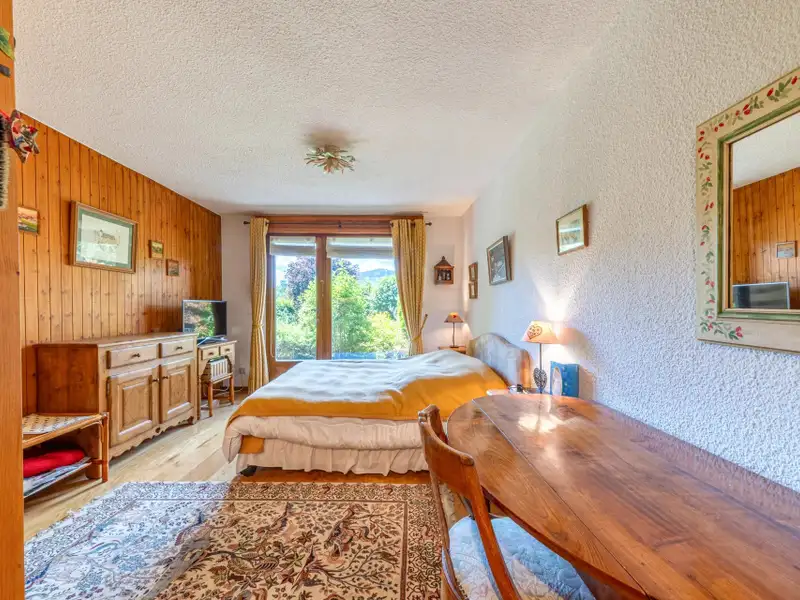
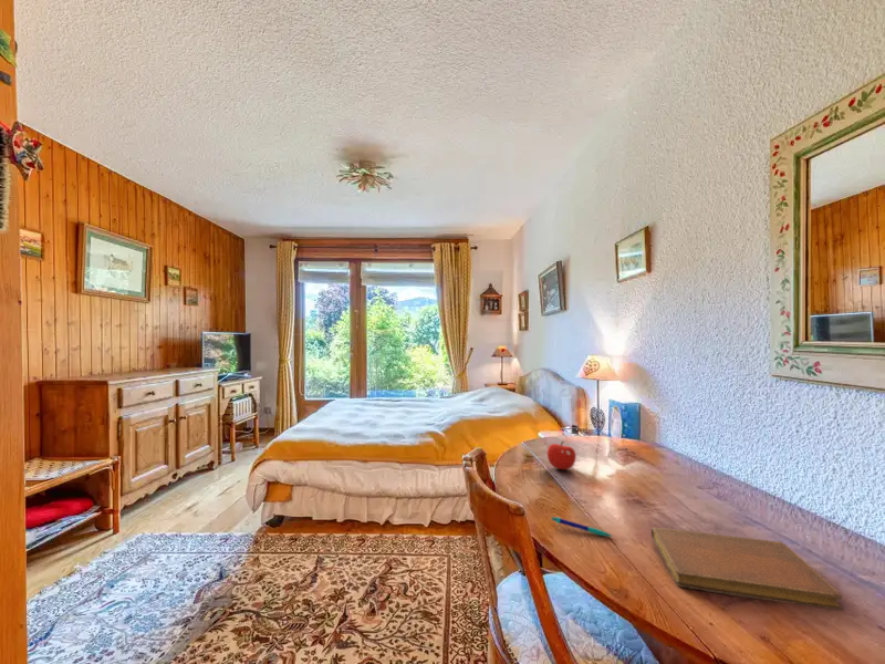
+ fruit (561, 454)
+ pen (581, 527)
+ notebook (732, 561)
